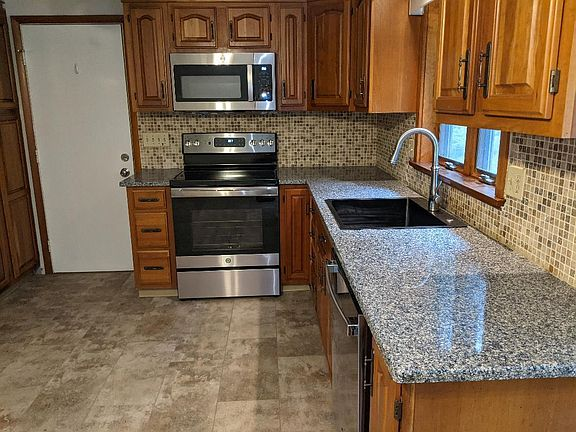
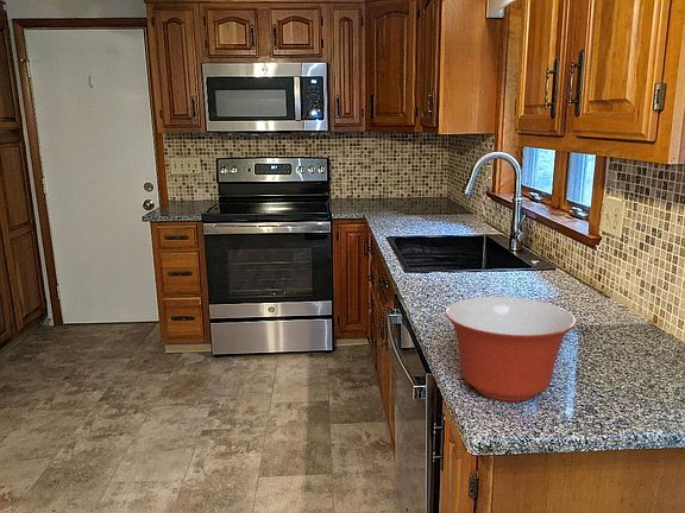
+ mixing bowl (507, 350)
